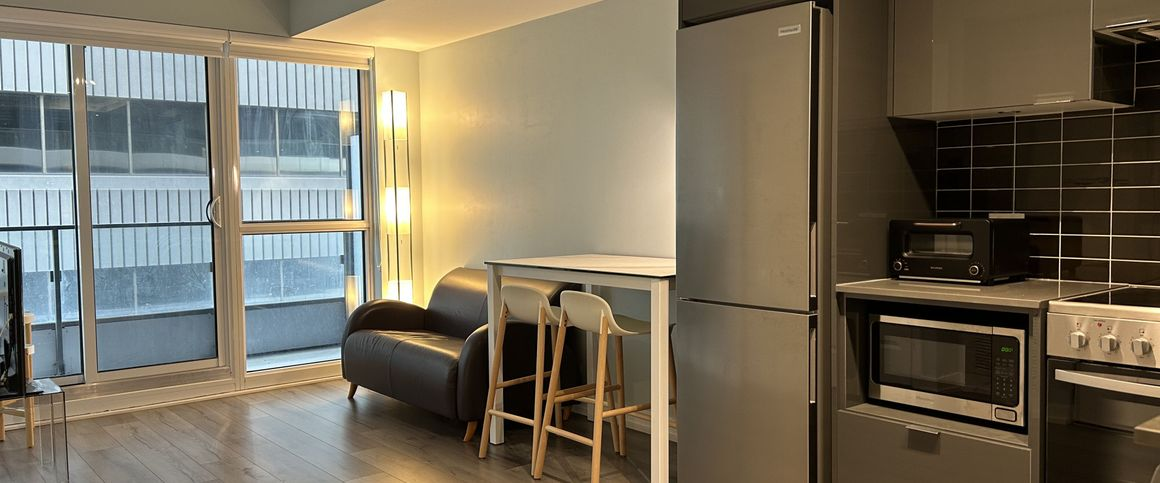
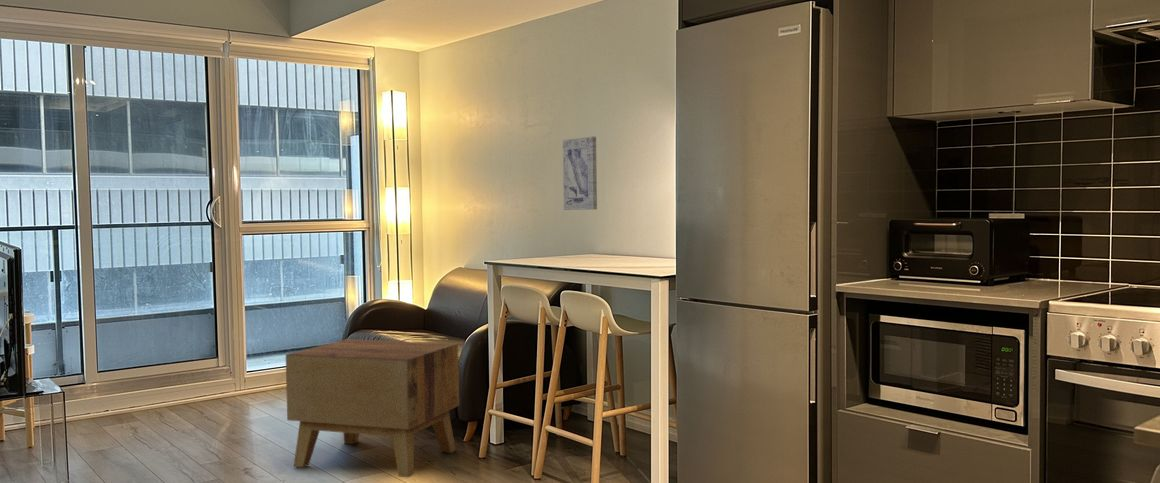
+ wall art (579, 174)
+ side table (377, 403)
